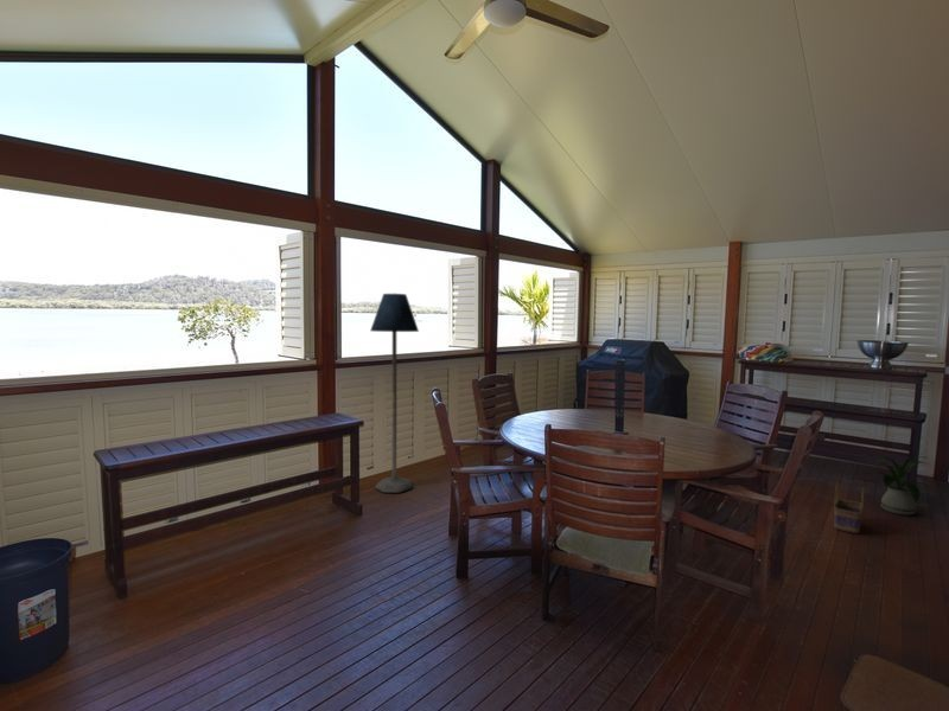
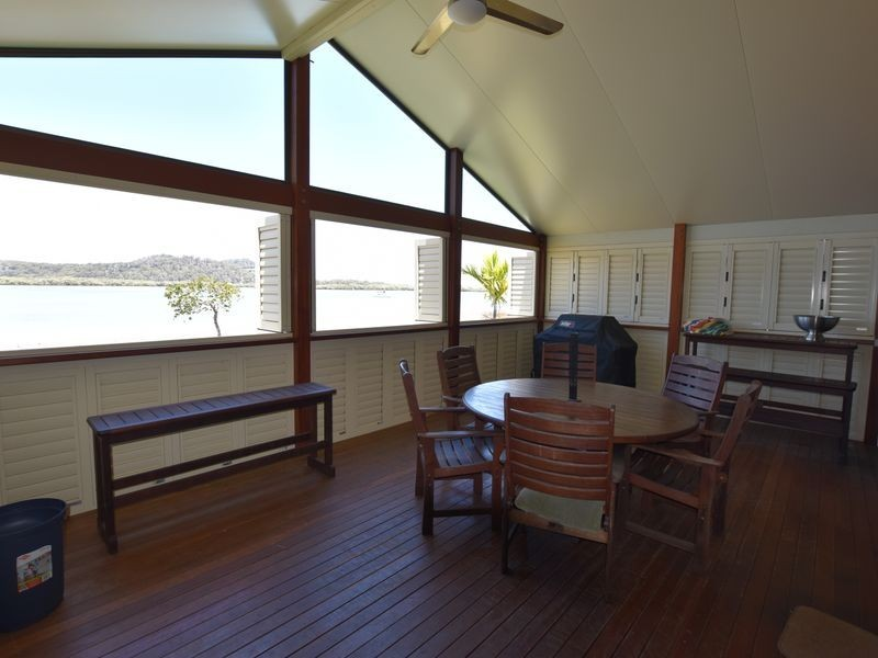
- floor lamp (394, 391)
- house plant (898, 479)
- basket (848, 505)
